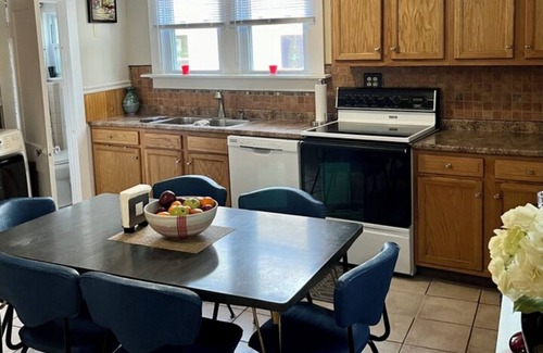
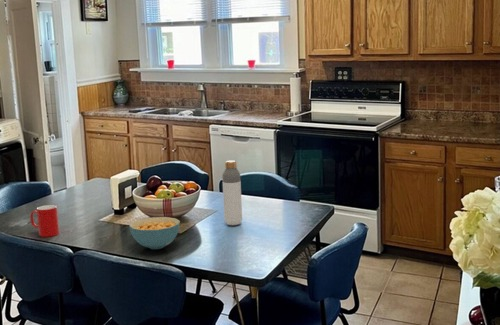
+ bottle (232, 192)
+ cereal bowl (155, 235)
+ cup (45, 220)
